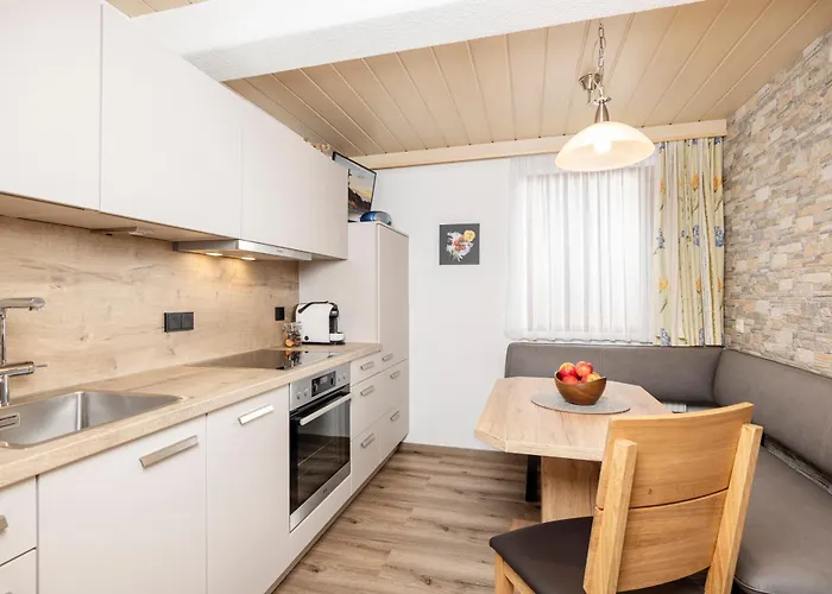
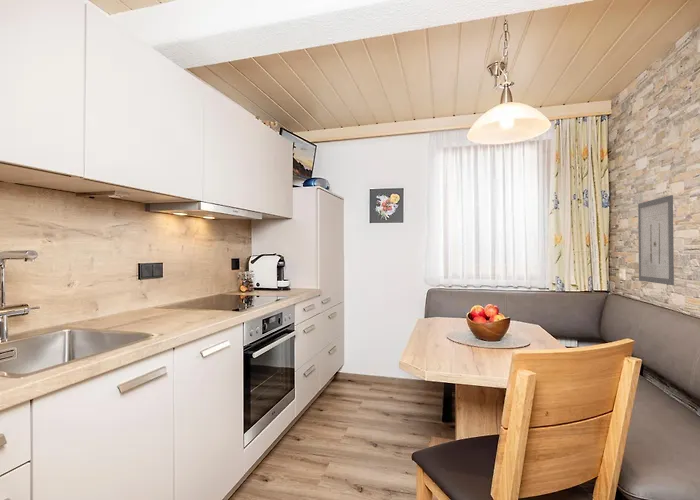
+ wall art (654, 241)
